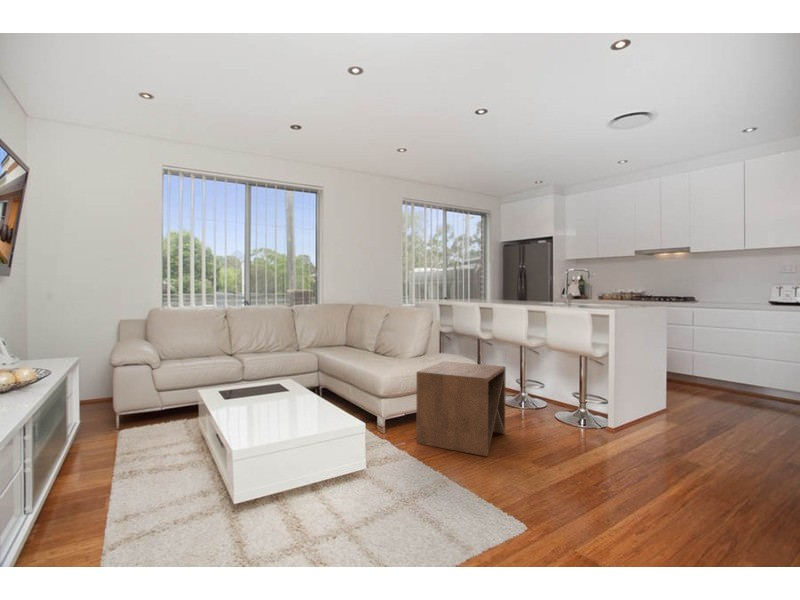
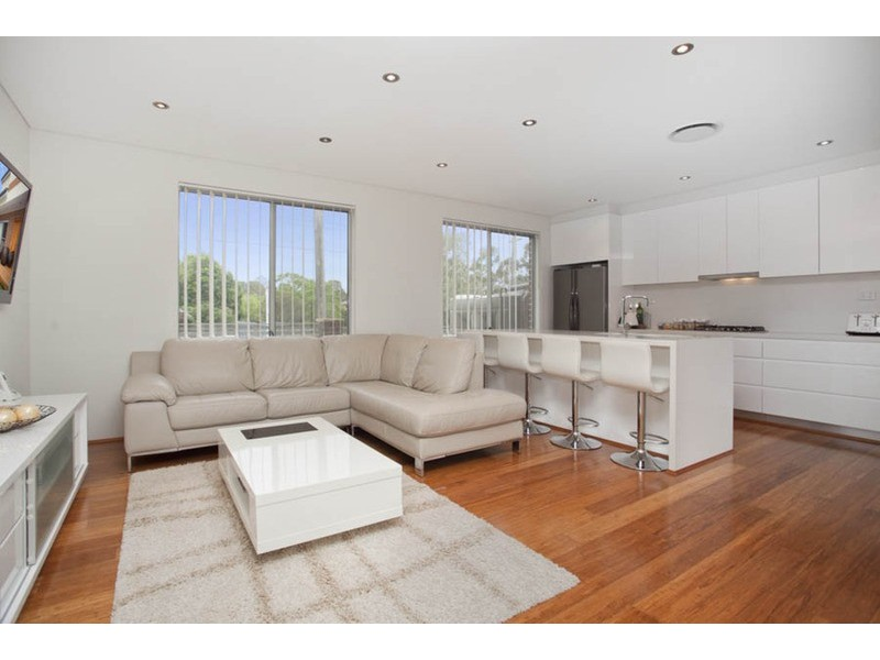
- side table (462, 403)
